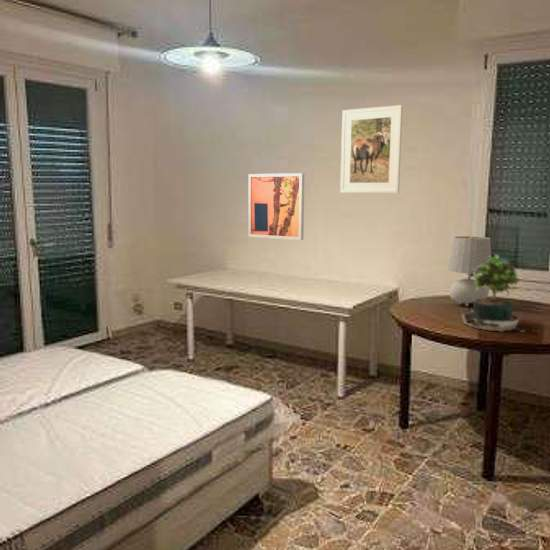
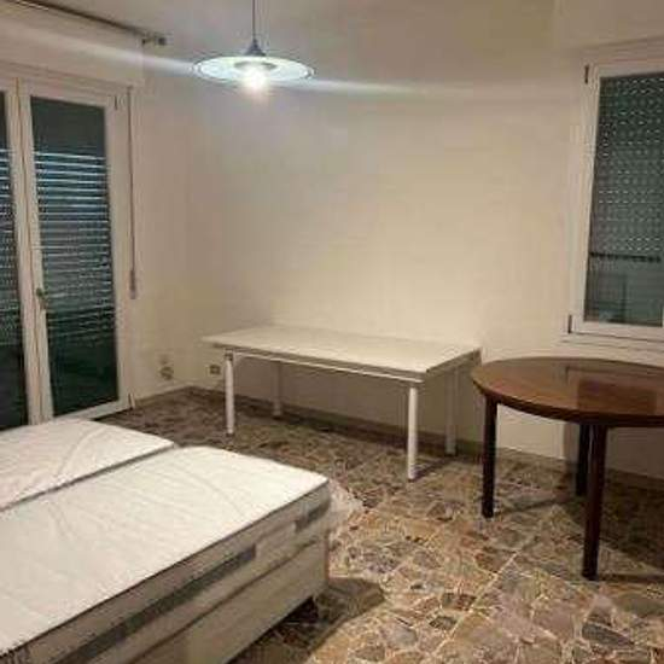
- wall art (275, 206)
- table lamp (470, 271)
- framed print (370, 150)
- potted plant (499, 290)
